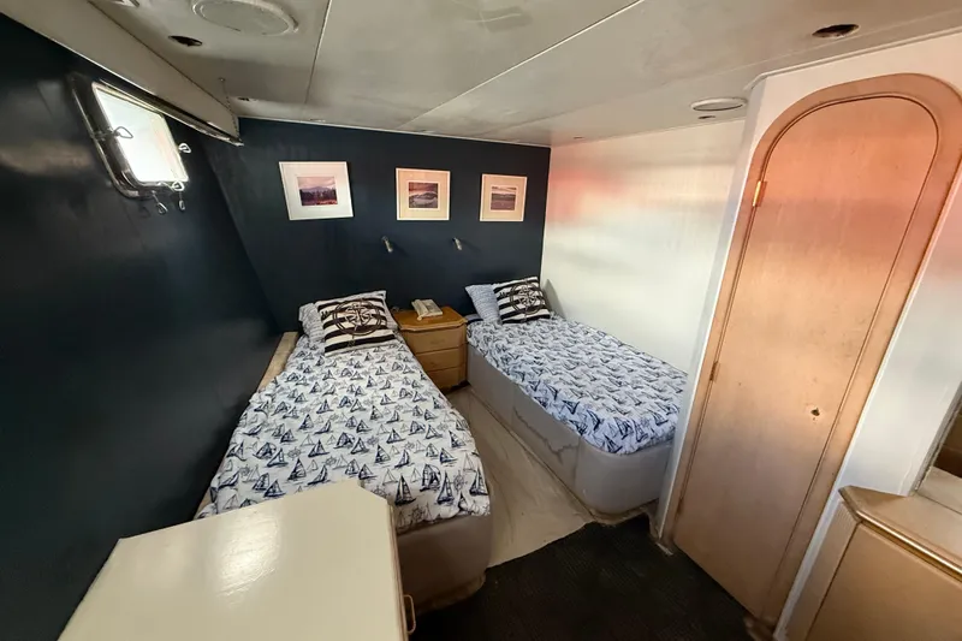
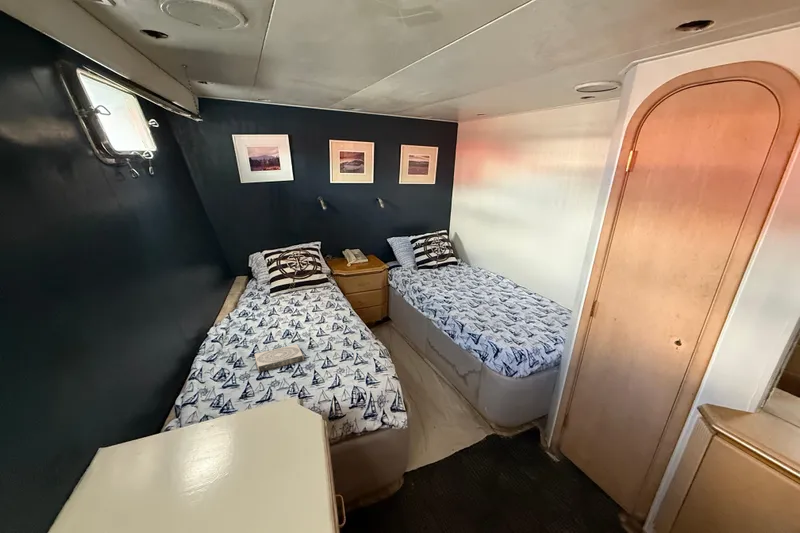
+ book (279, 357)
